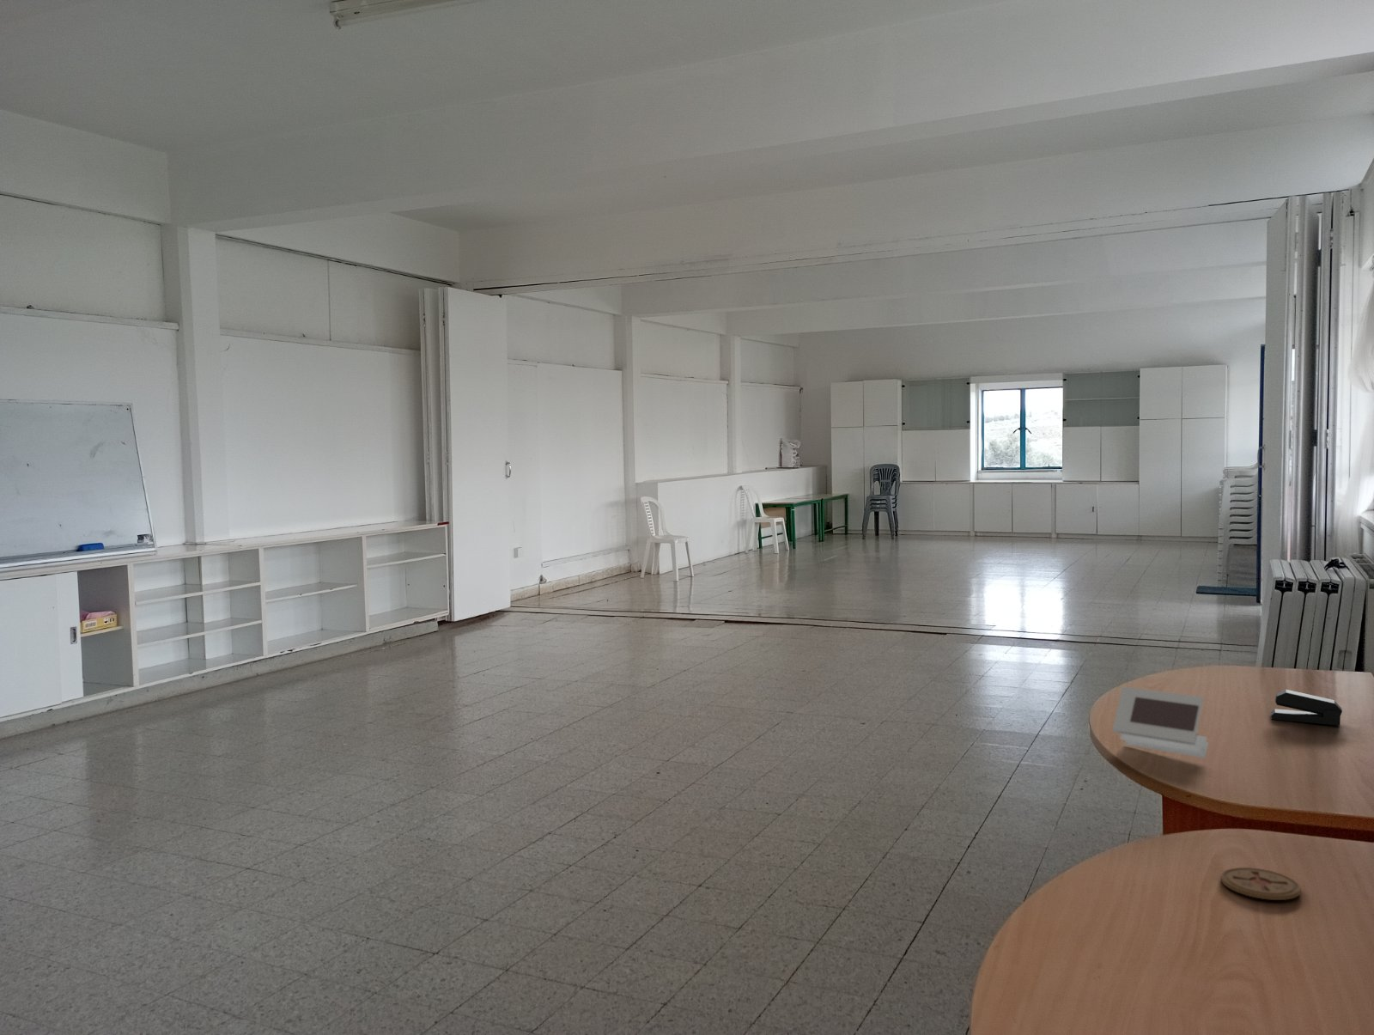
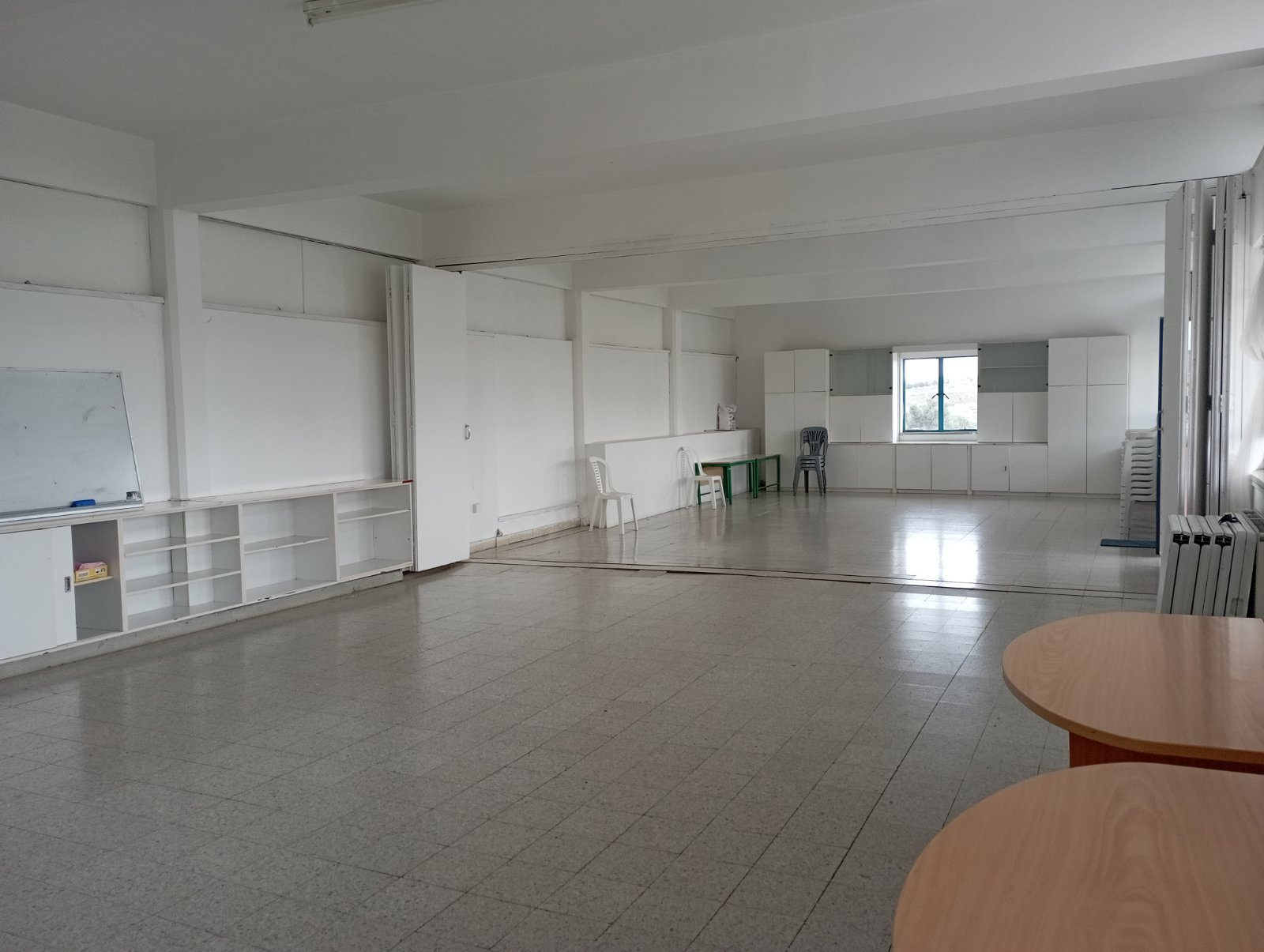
- paper tray (1177, 710)
- stapler (1306, 706)
- coaster (1260, 883)
